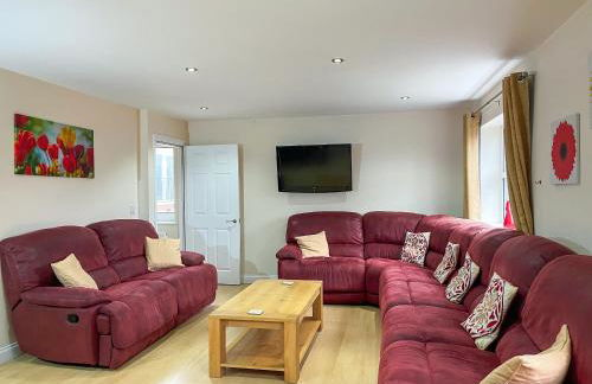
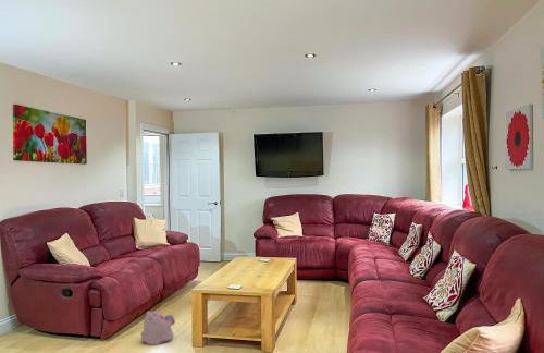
+ plush toy (158, 325)
